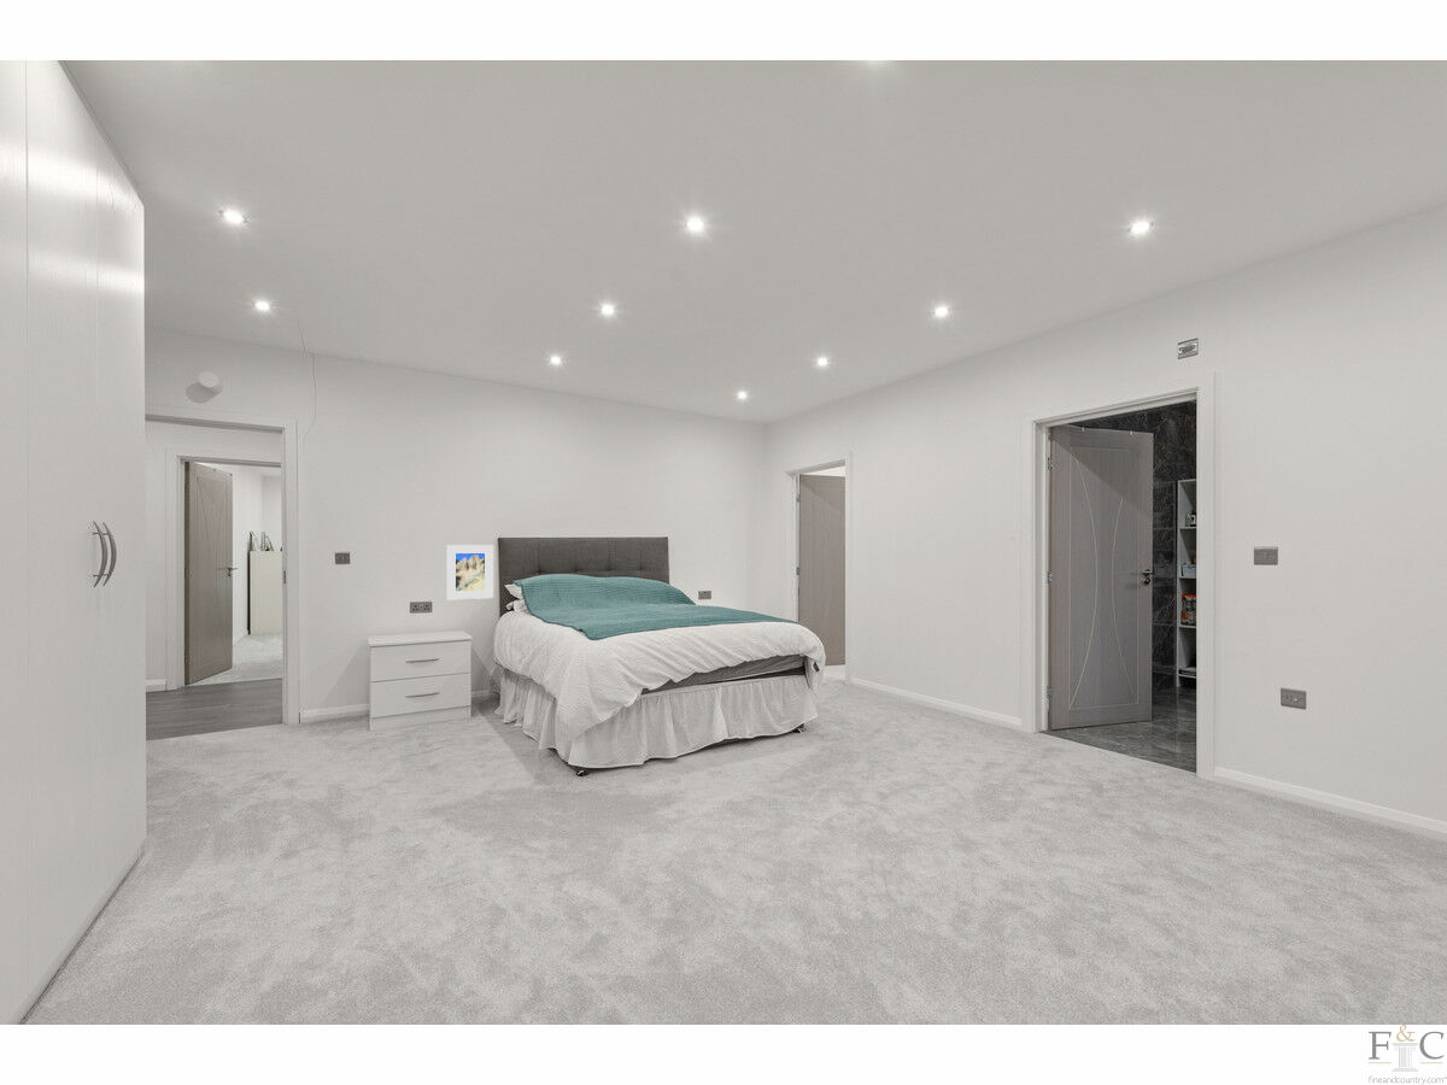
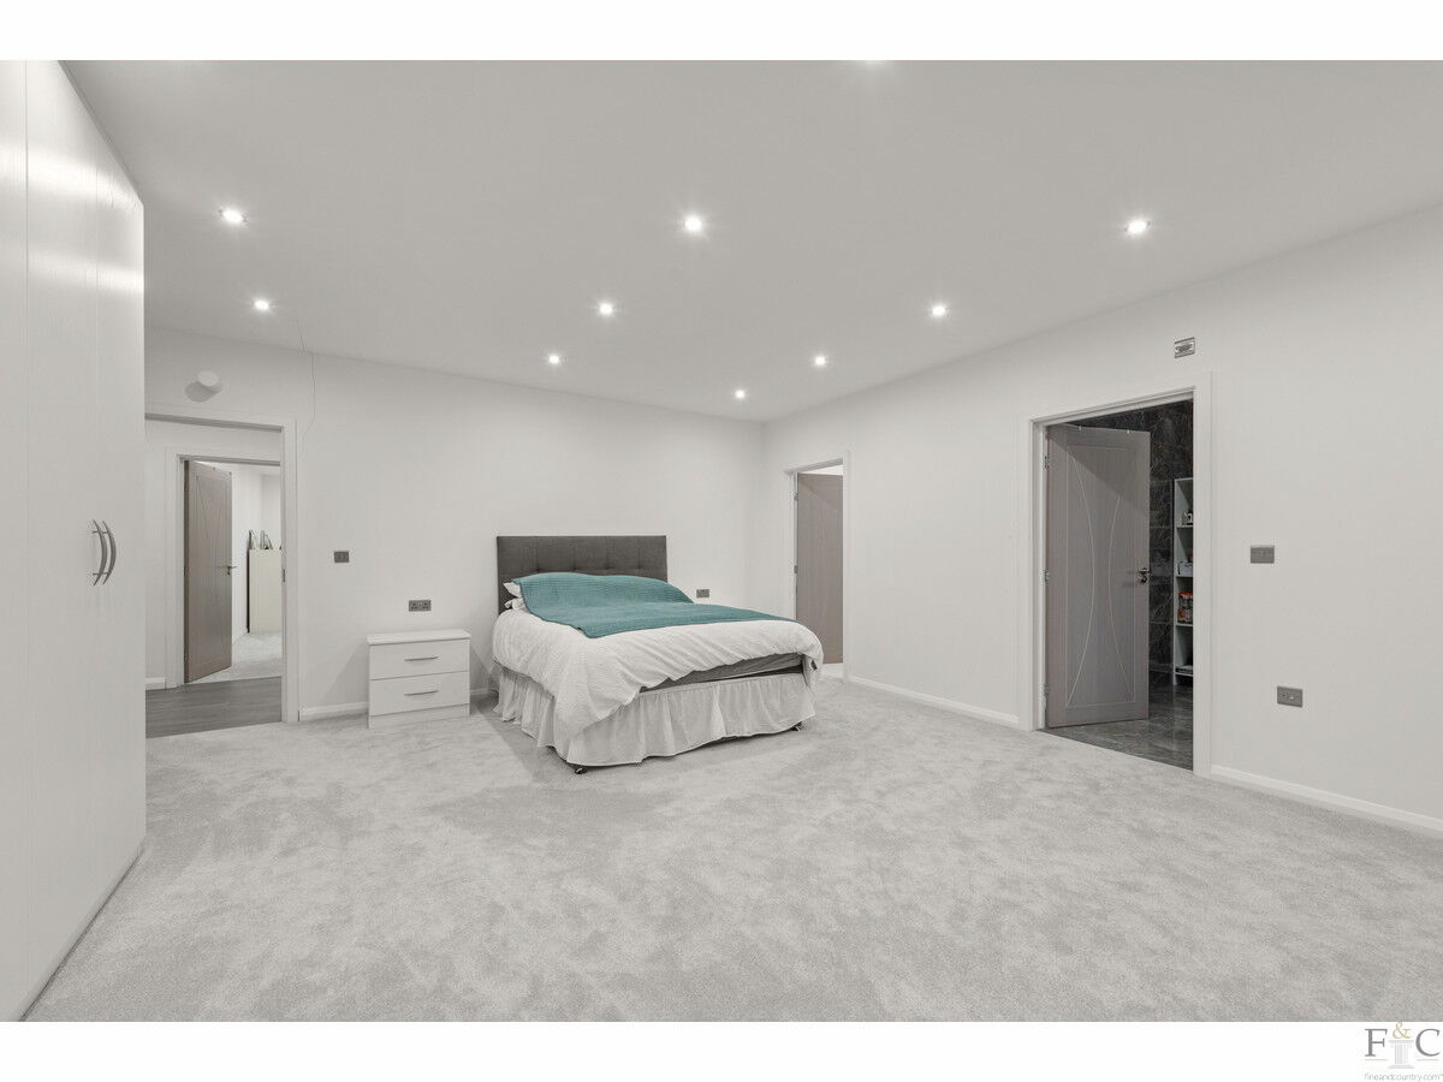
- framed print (469, 571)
